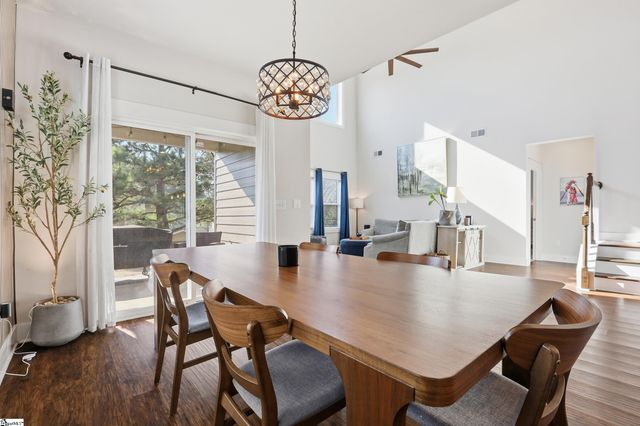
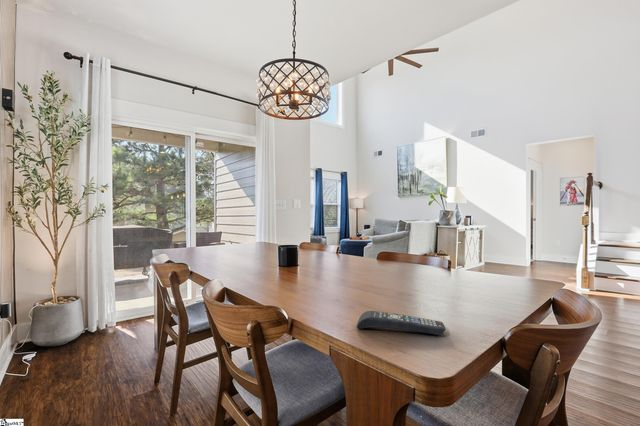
+ remote control (399, 322)
